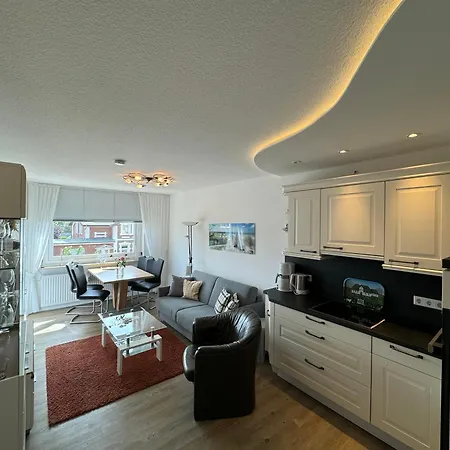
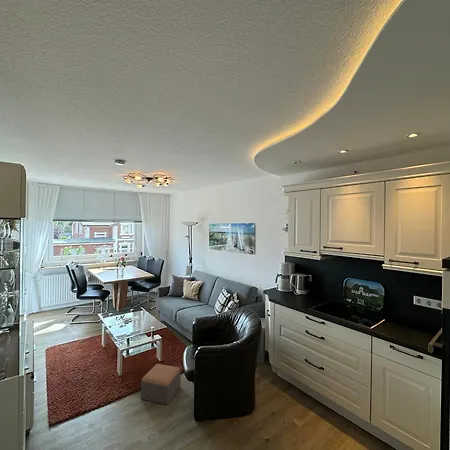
+ footstool (161, 382)
